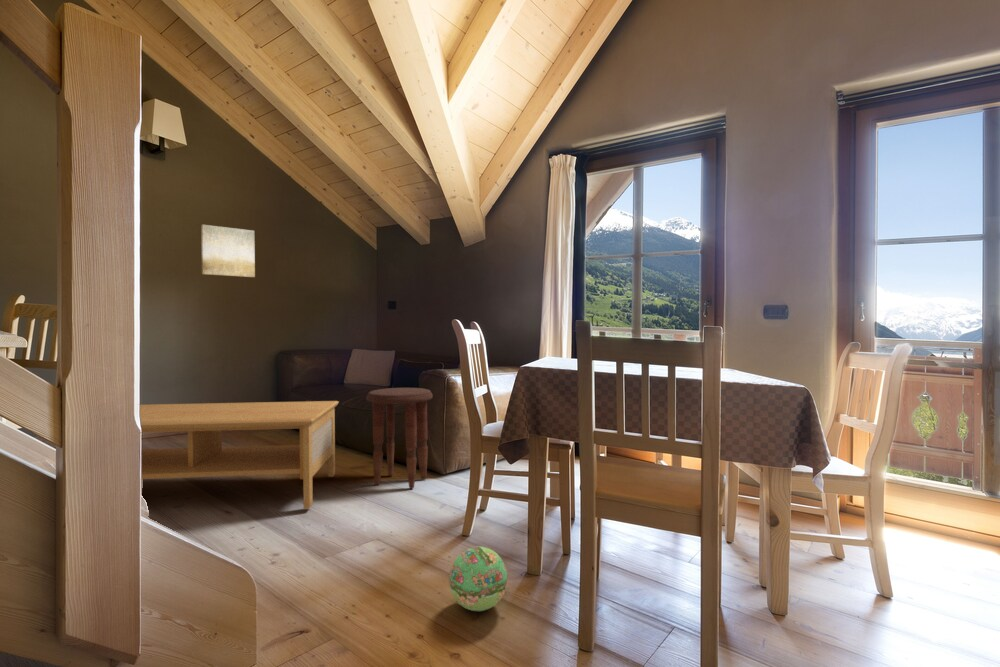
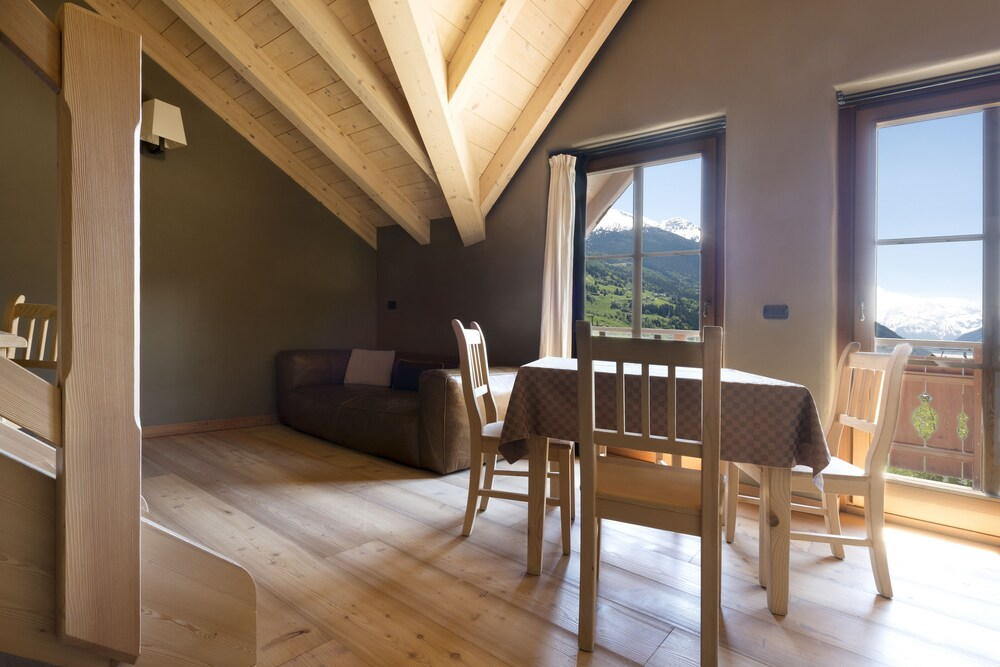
- ball (478, 578)
- coffee table (205, 452)
- wall art (228, 251)
- side table (406, 436)
